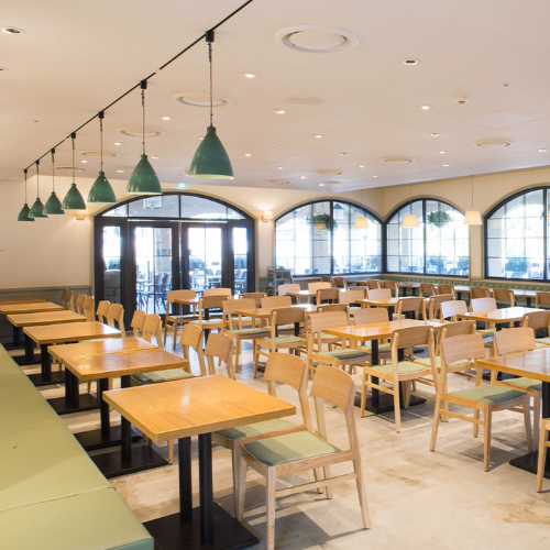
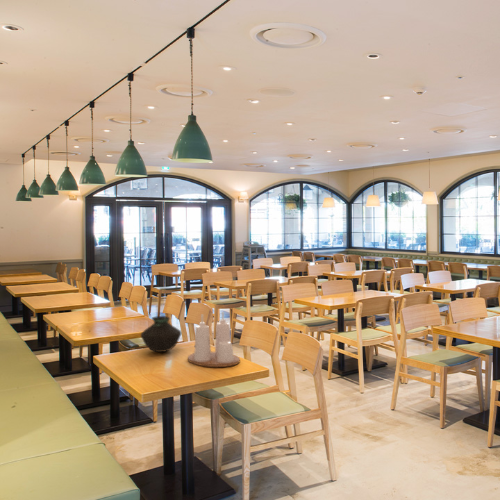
+ vase (161, 334)
+ condiment set (216, 336)
